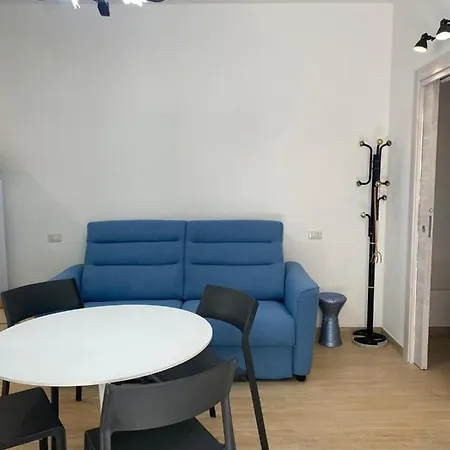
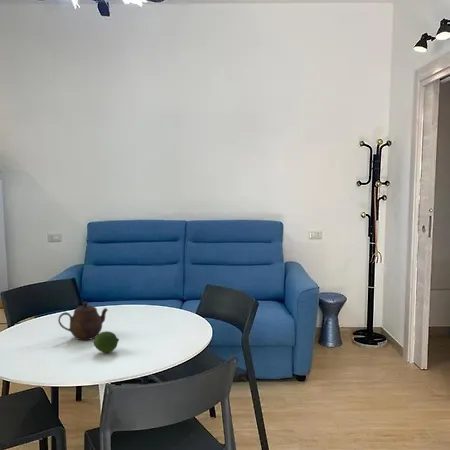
+ fruit (106, 342)
+ teapot (83, 319)
